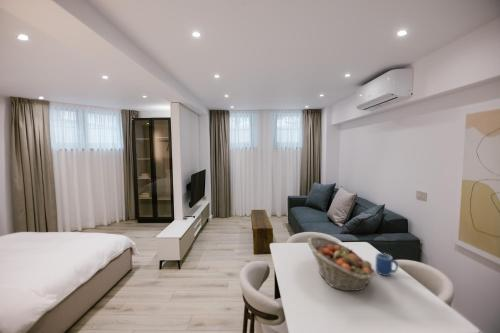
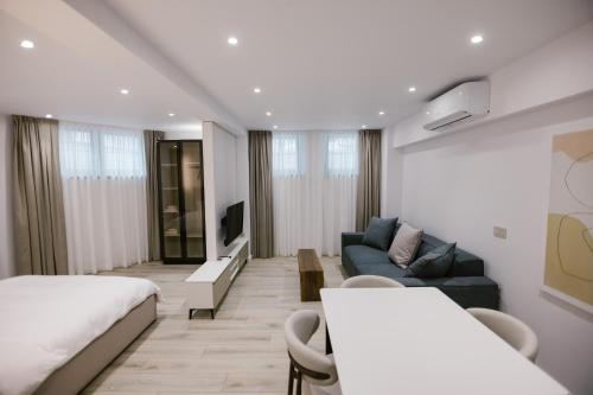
- fruit basket (338, 260)
- mug (385, 265)
